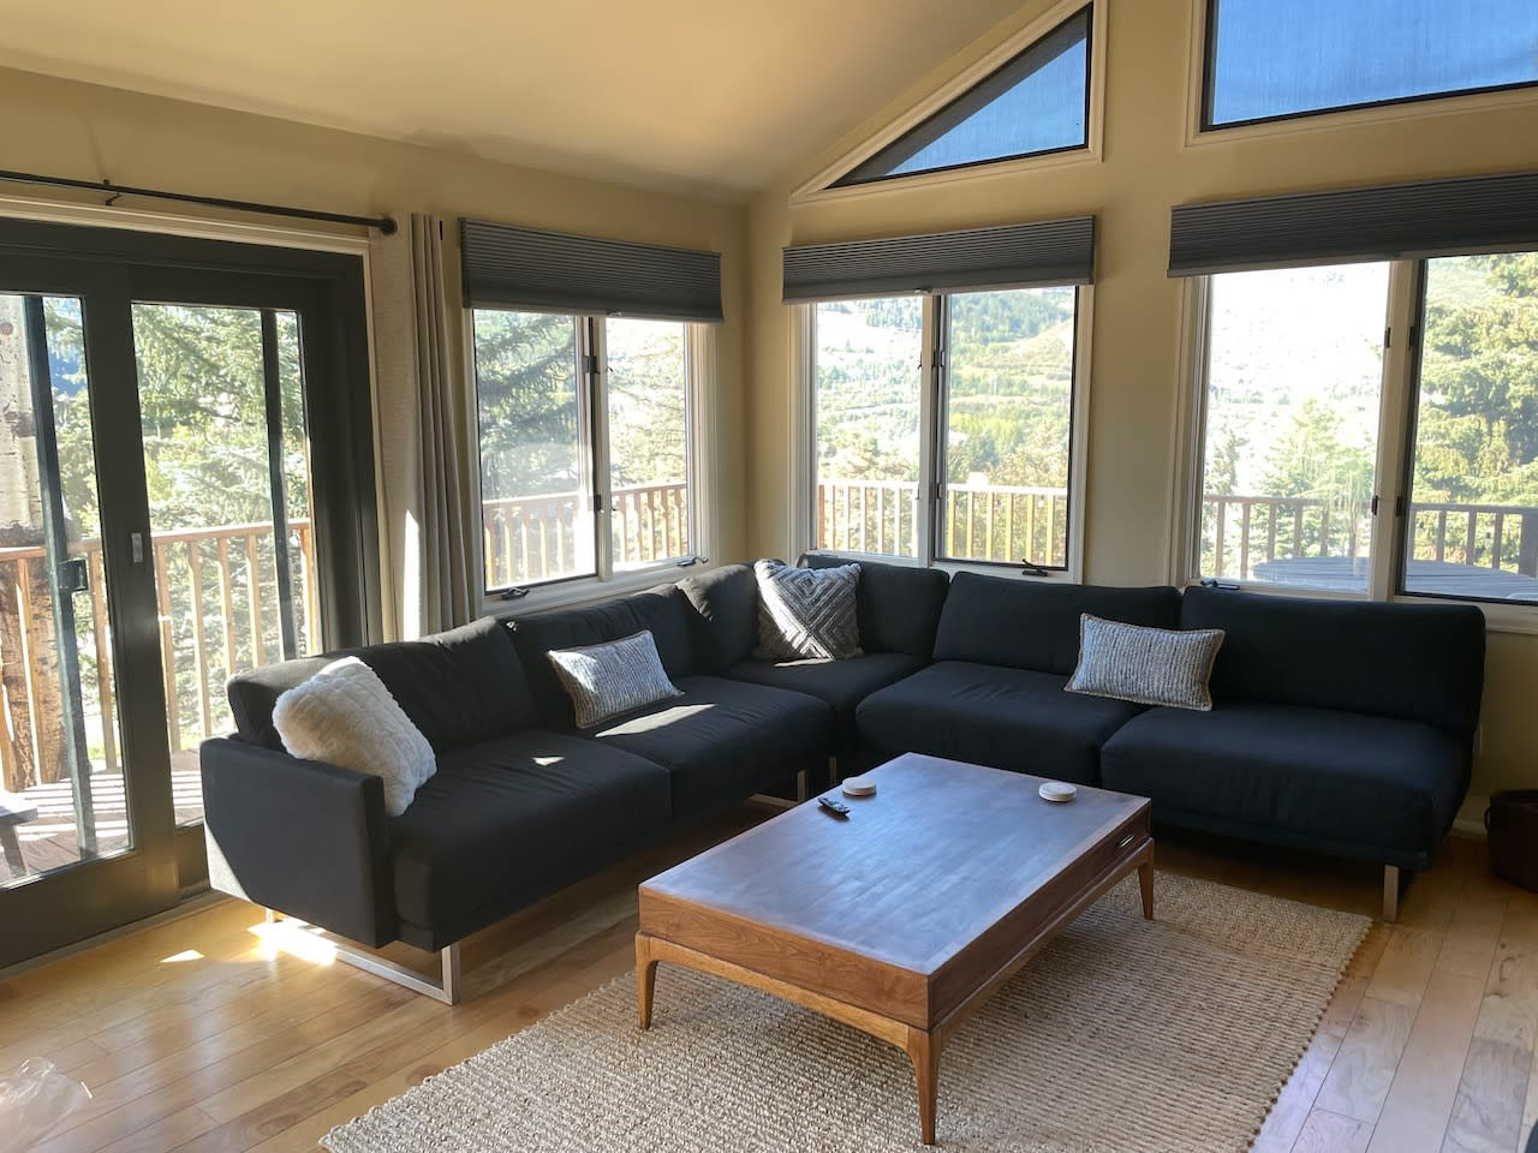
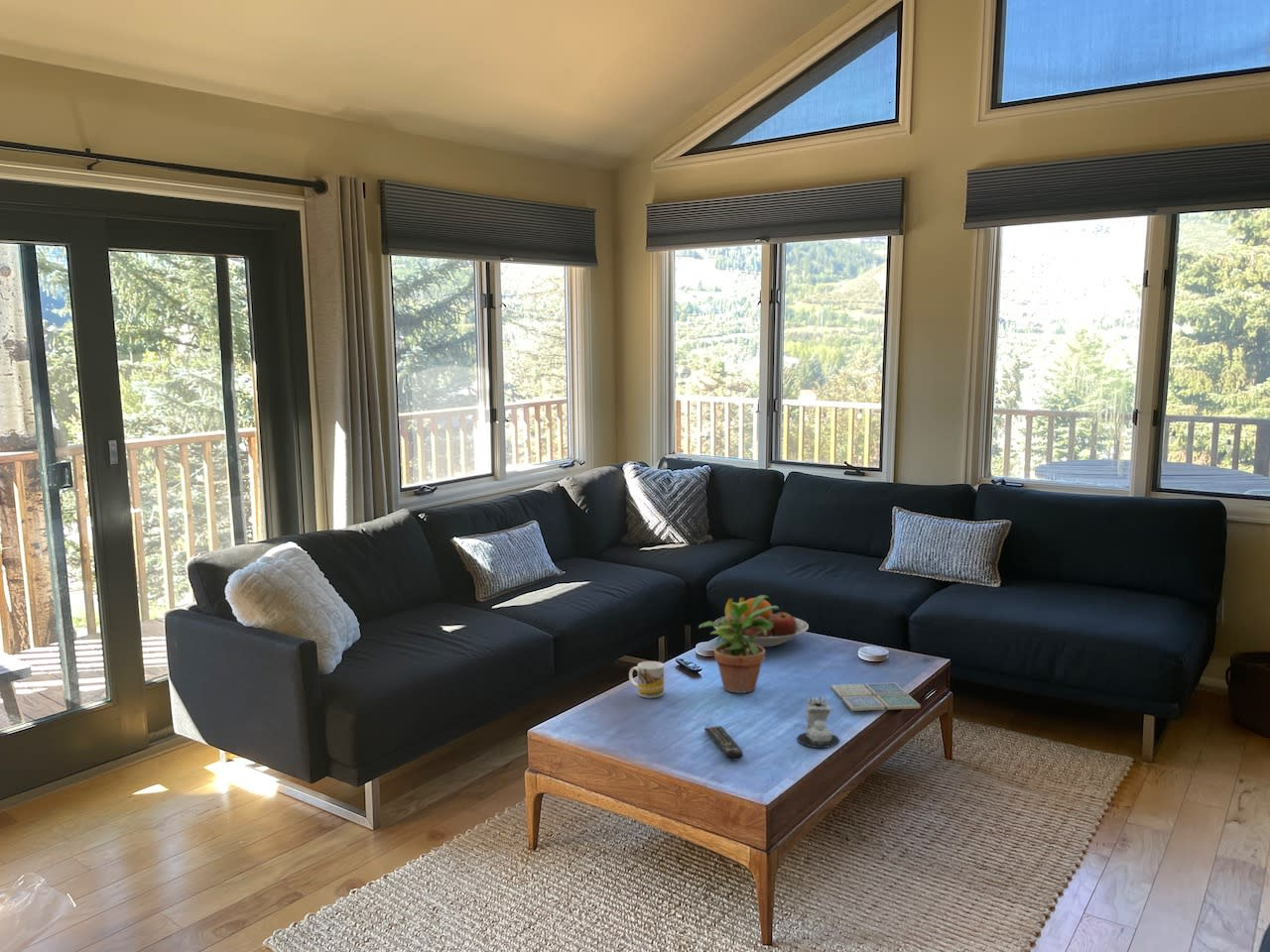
+ mug (646, 677)
+ drink coaster (874, 696)
+ candle (818, 719)
+ potted plant (738, 640)
+ fruit bowl (760, 618)
+ remote control (722, 741)
